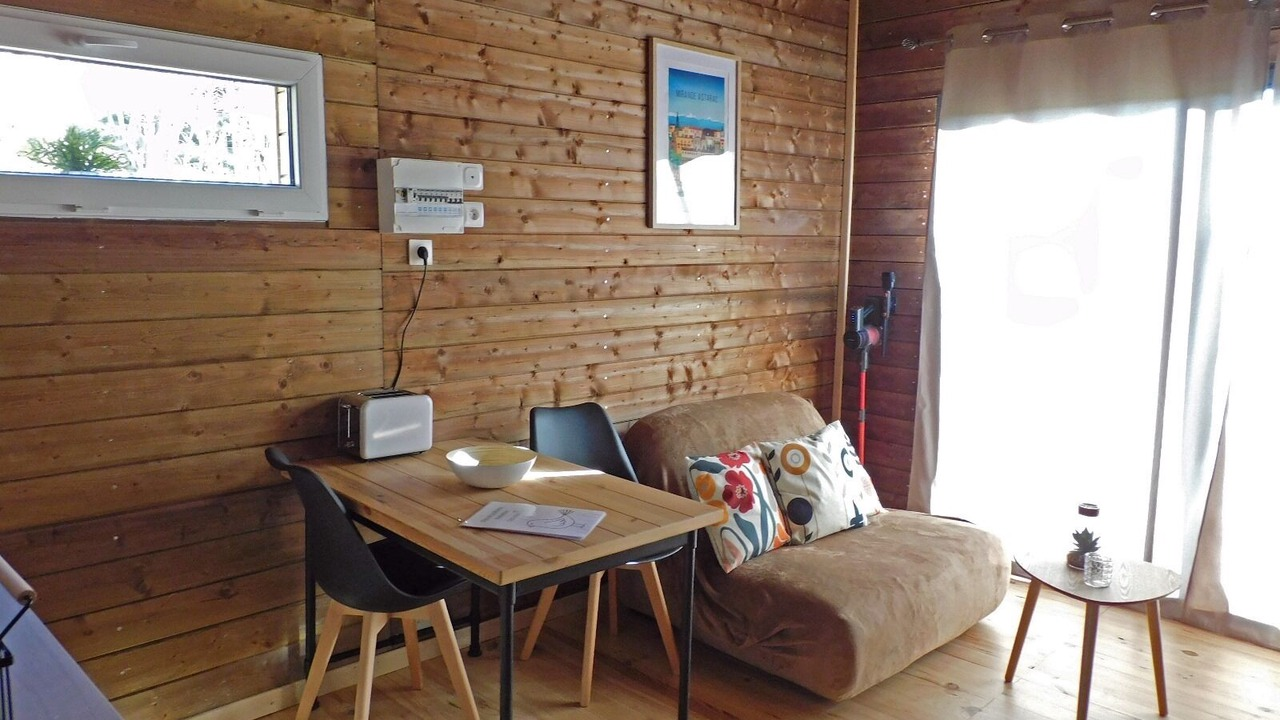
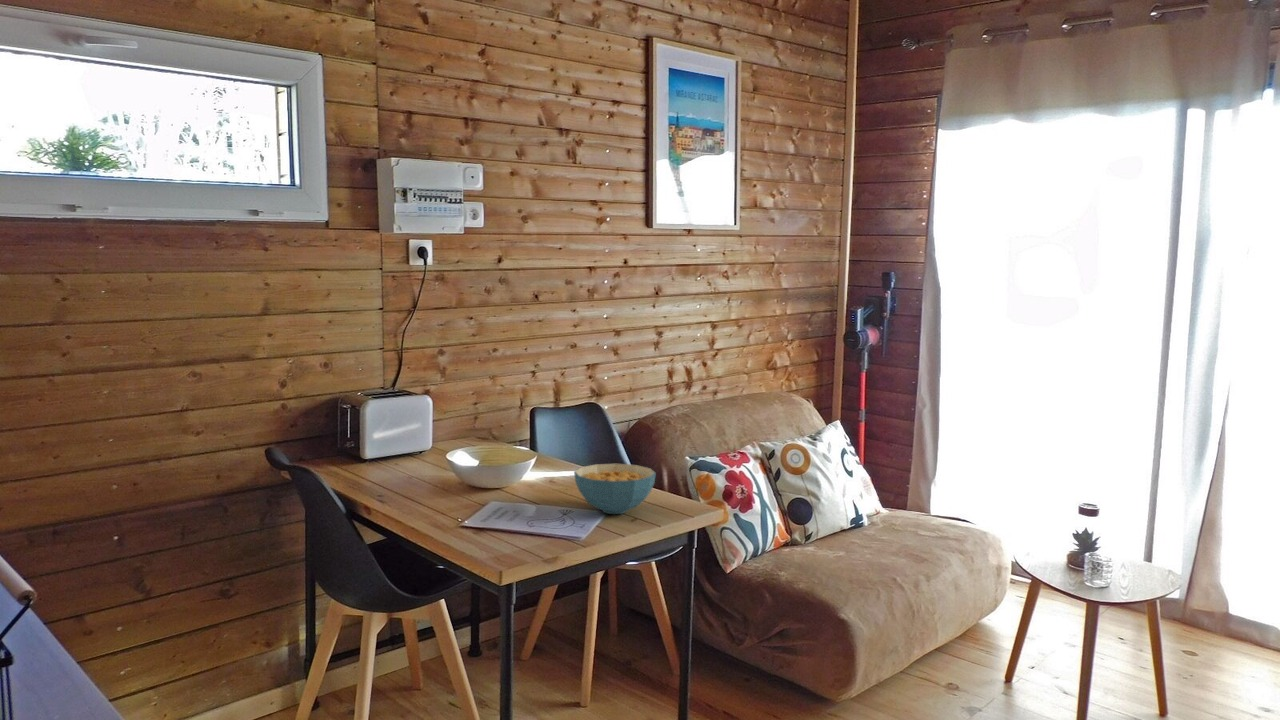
+ cereal bowl (614, 491)
